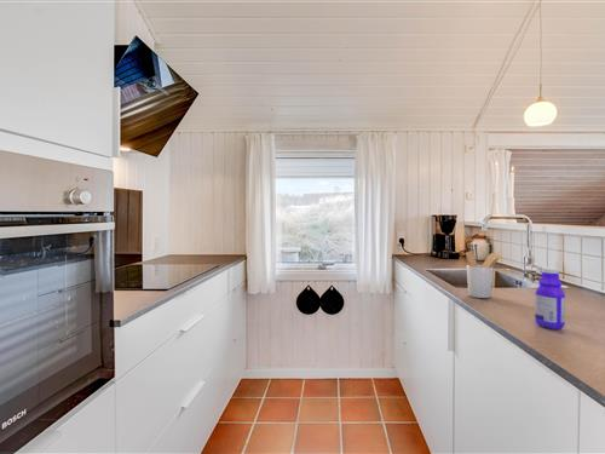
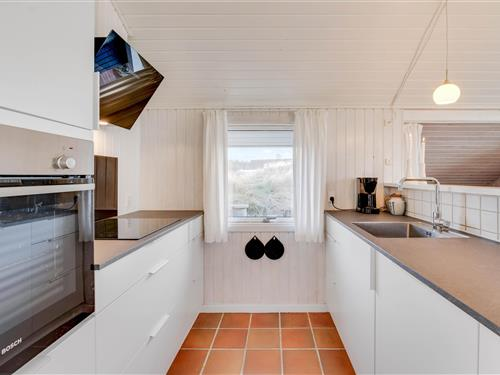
- bottle (549, 297)
- utensil holder (484, 272)
